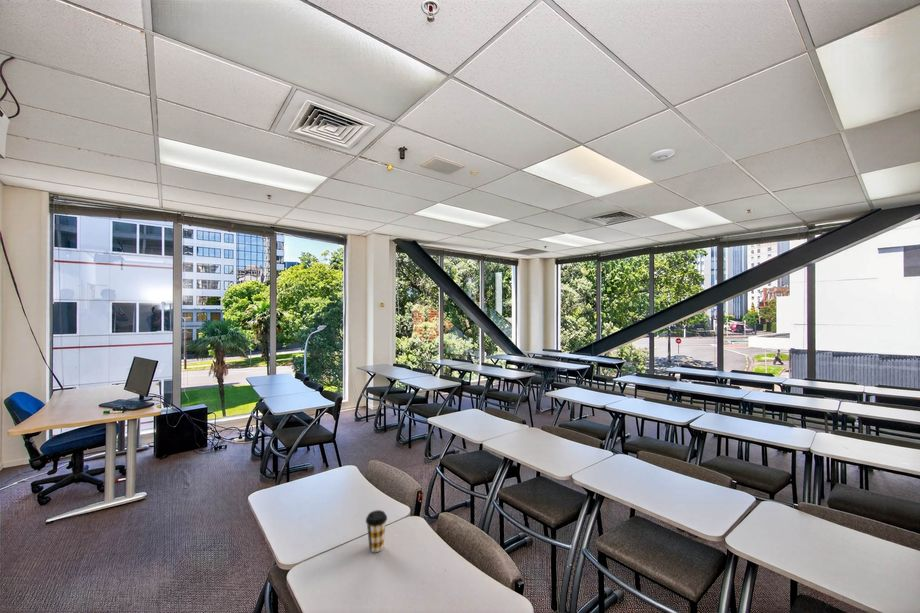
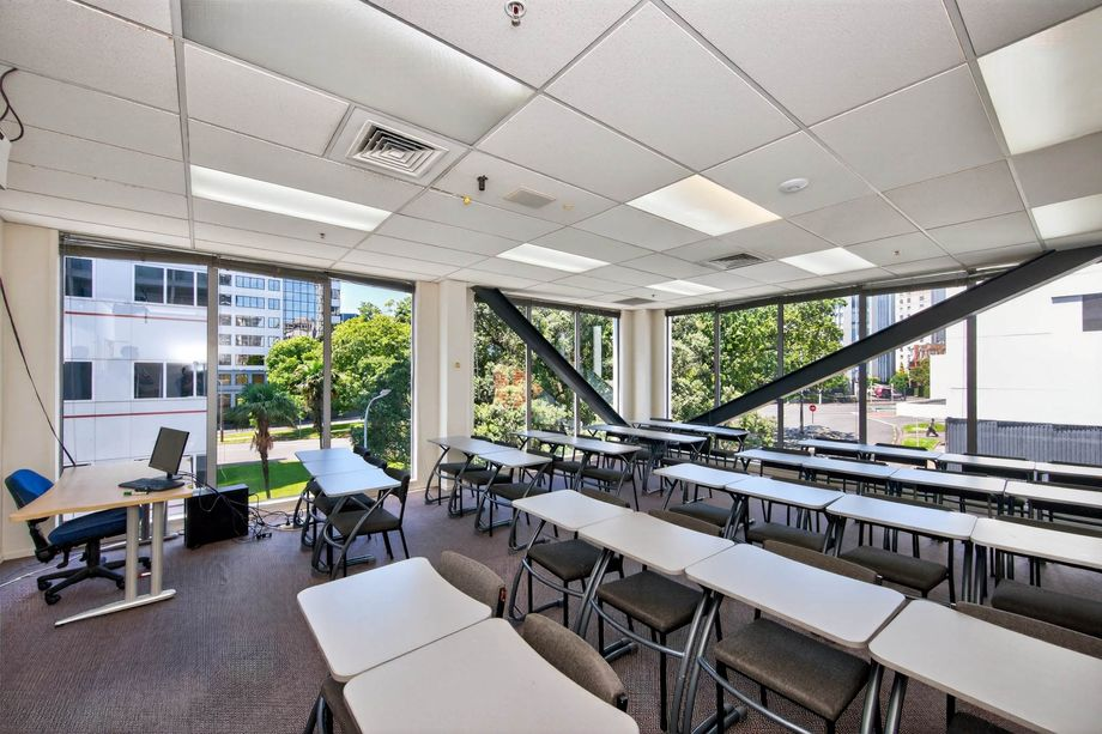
- coffee cup (376, 531)
